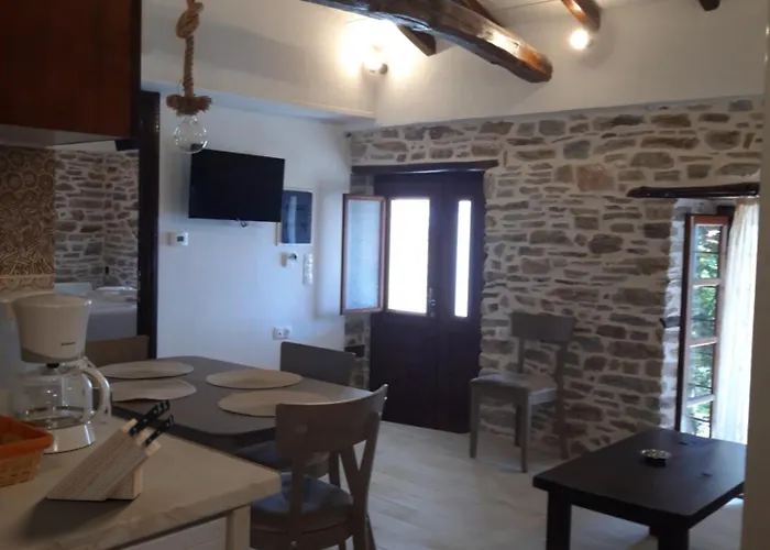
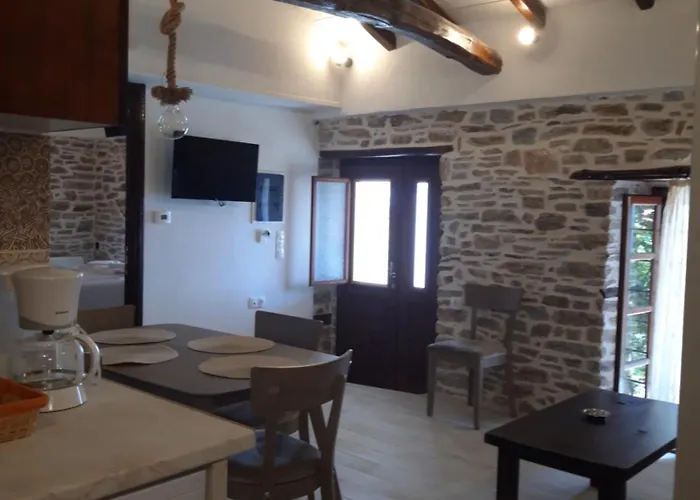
- knife block (113, 447)
